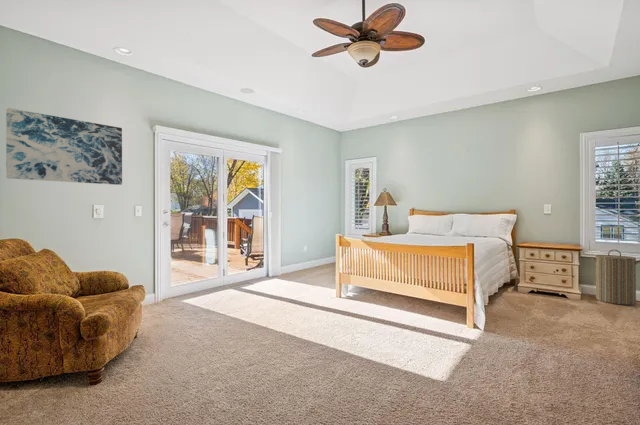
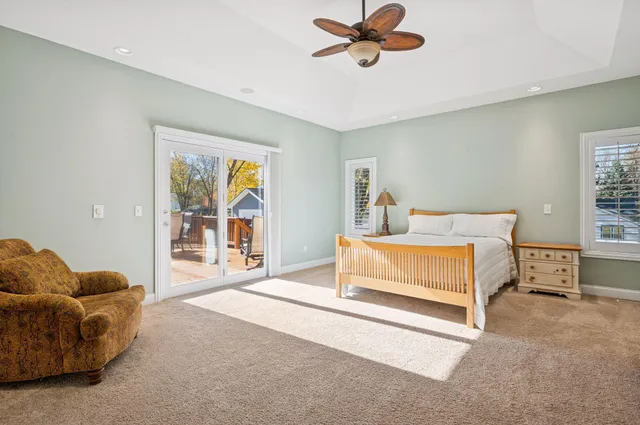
- laundry hamper (615, 275)
- wall art (70, 150)
